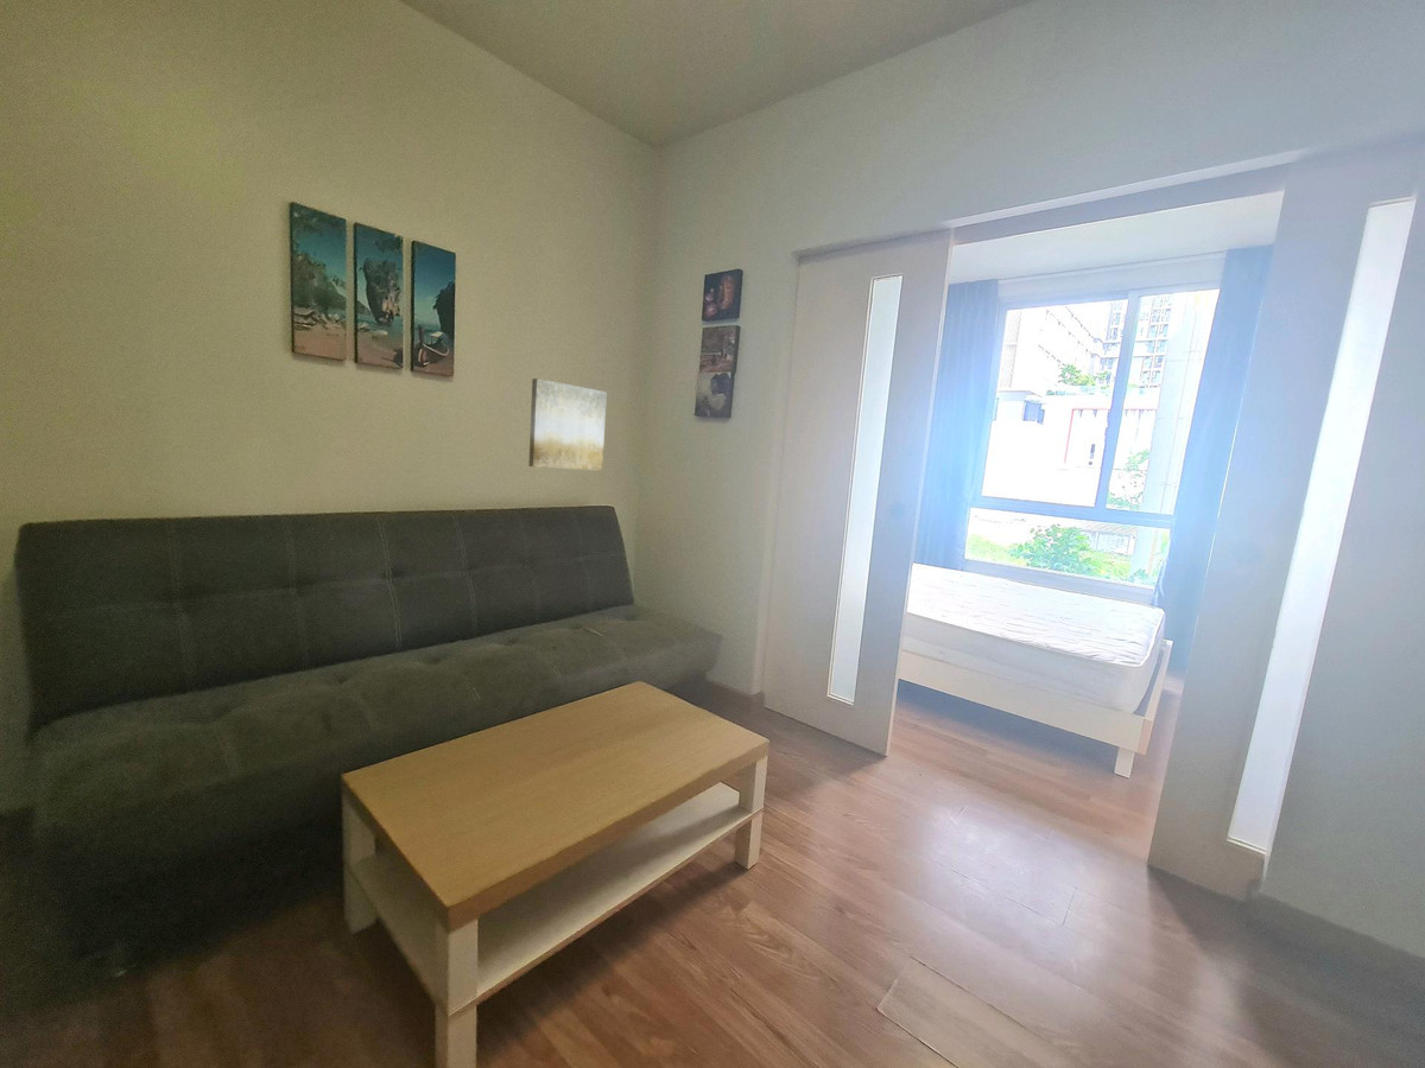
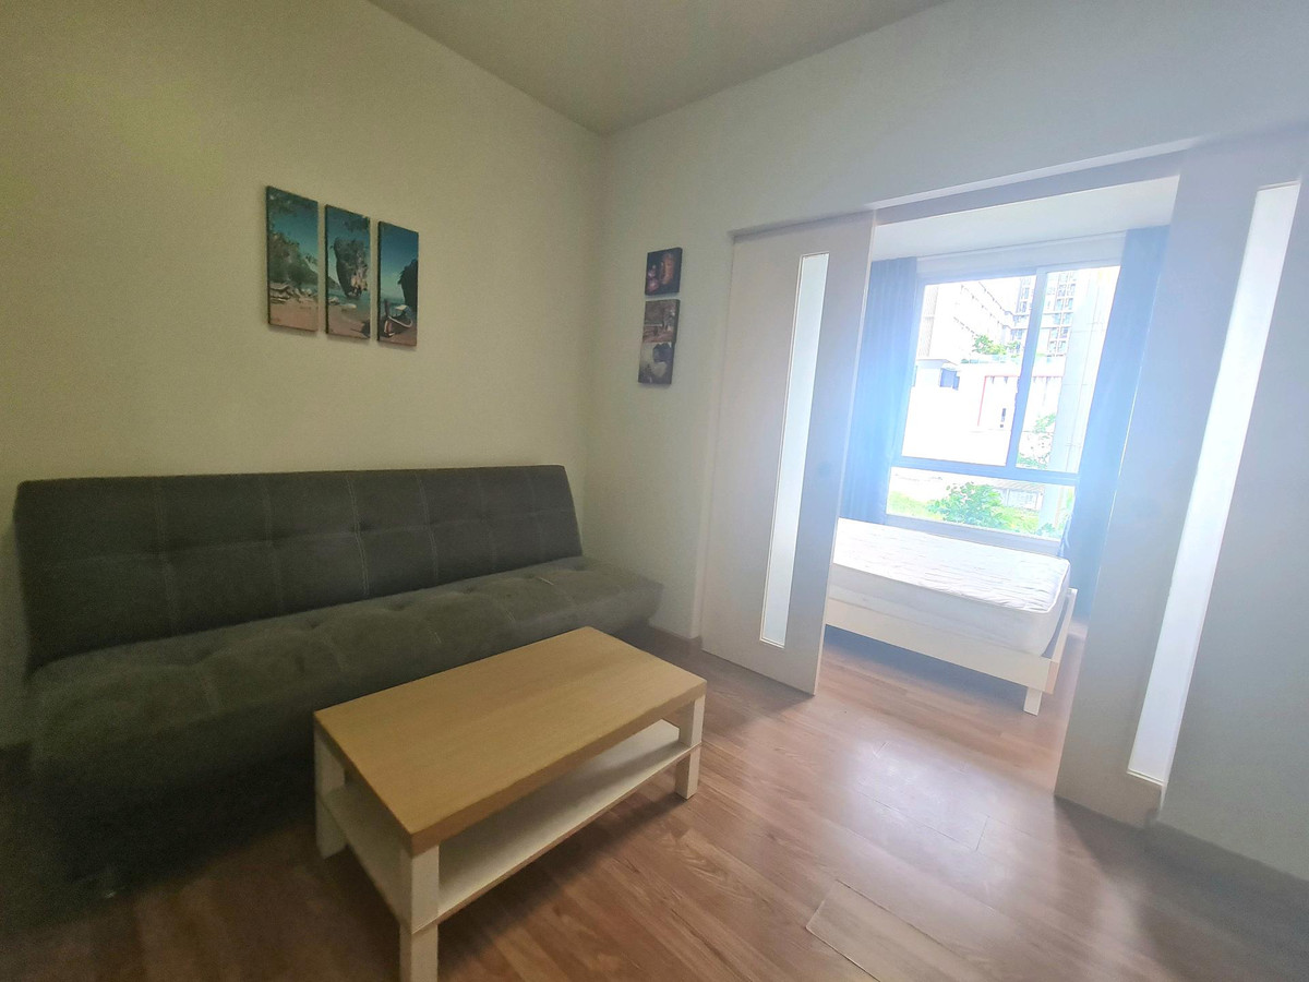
- wall art (569, 427)
